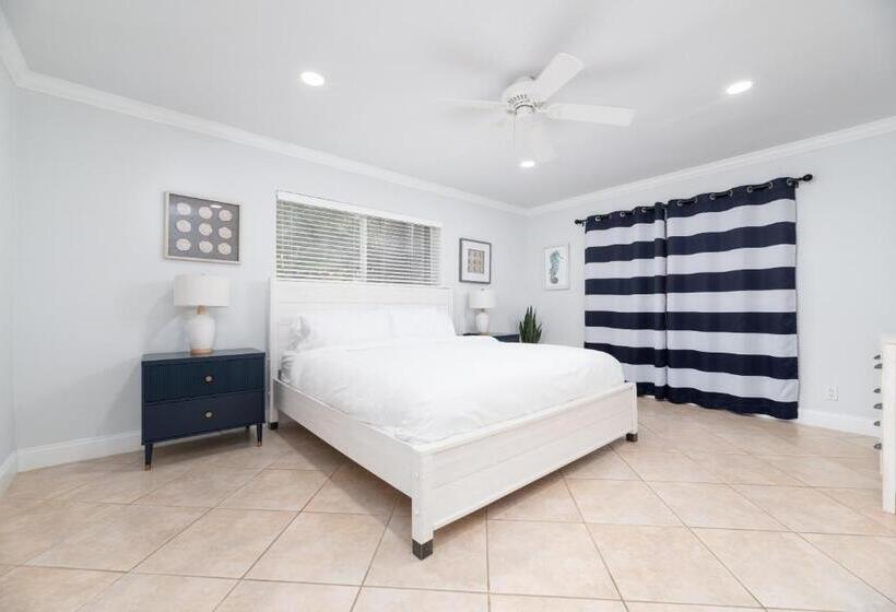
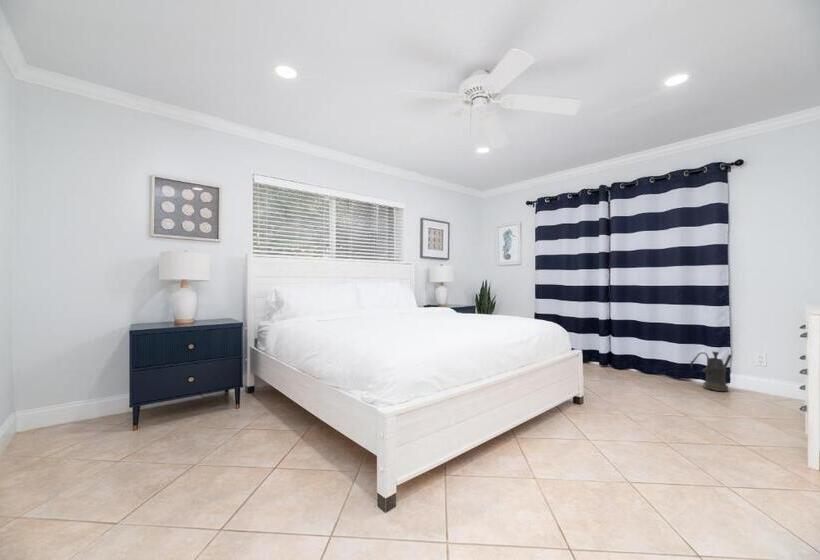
+ watering can (711, 370)
